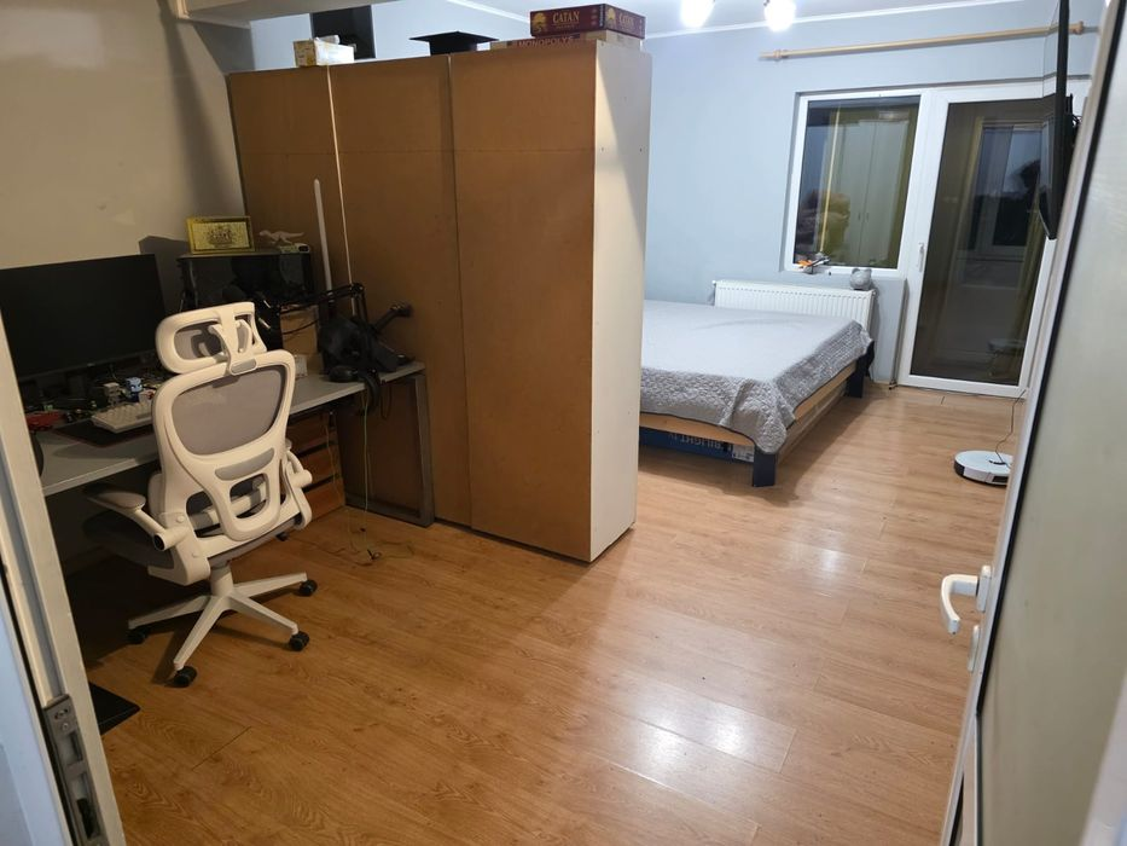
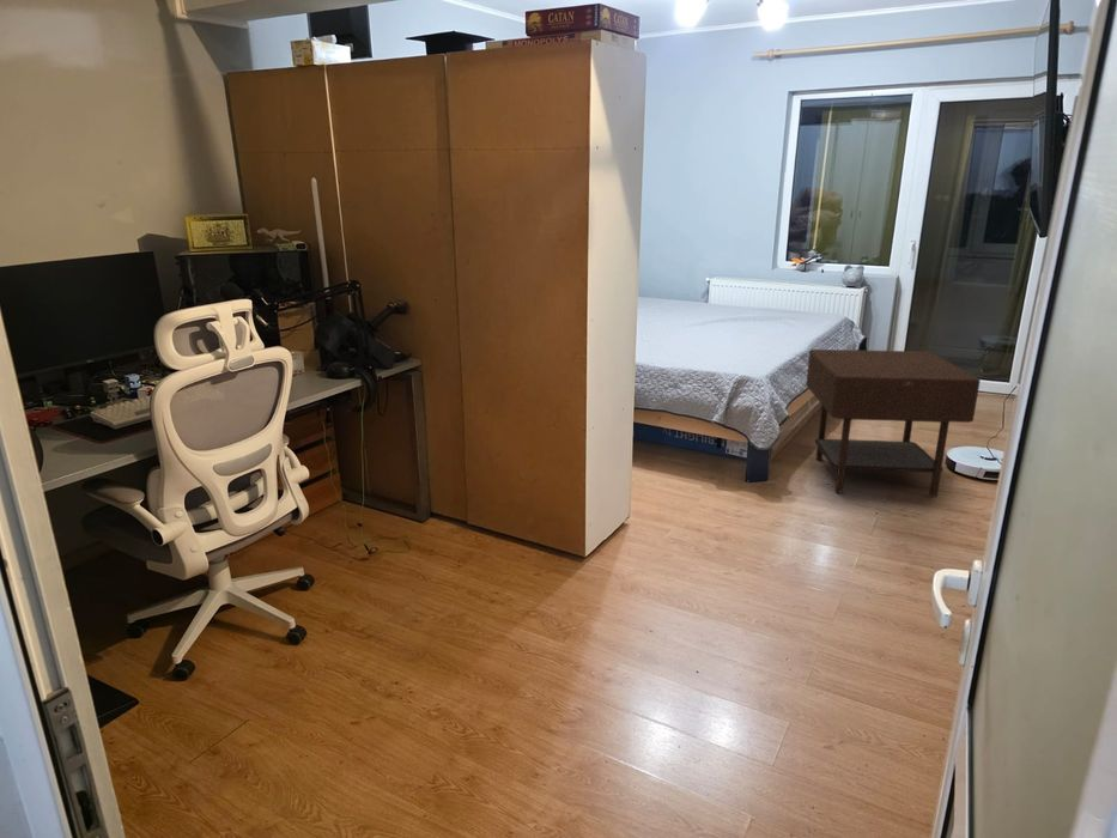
+ side table (879, 419)
